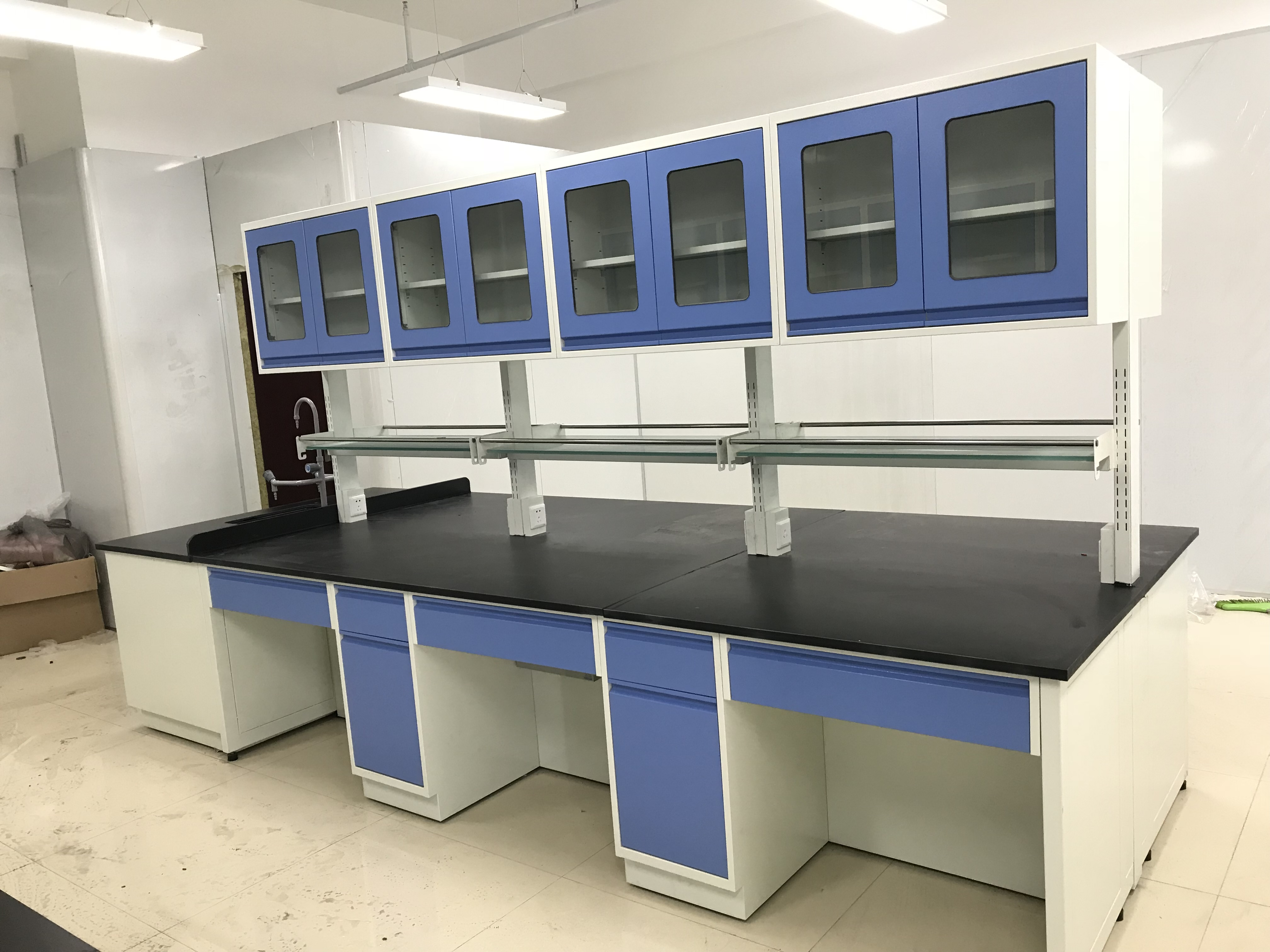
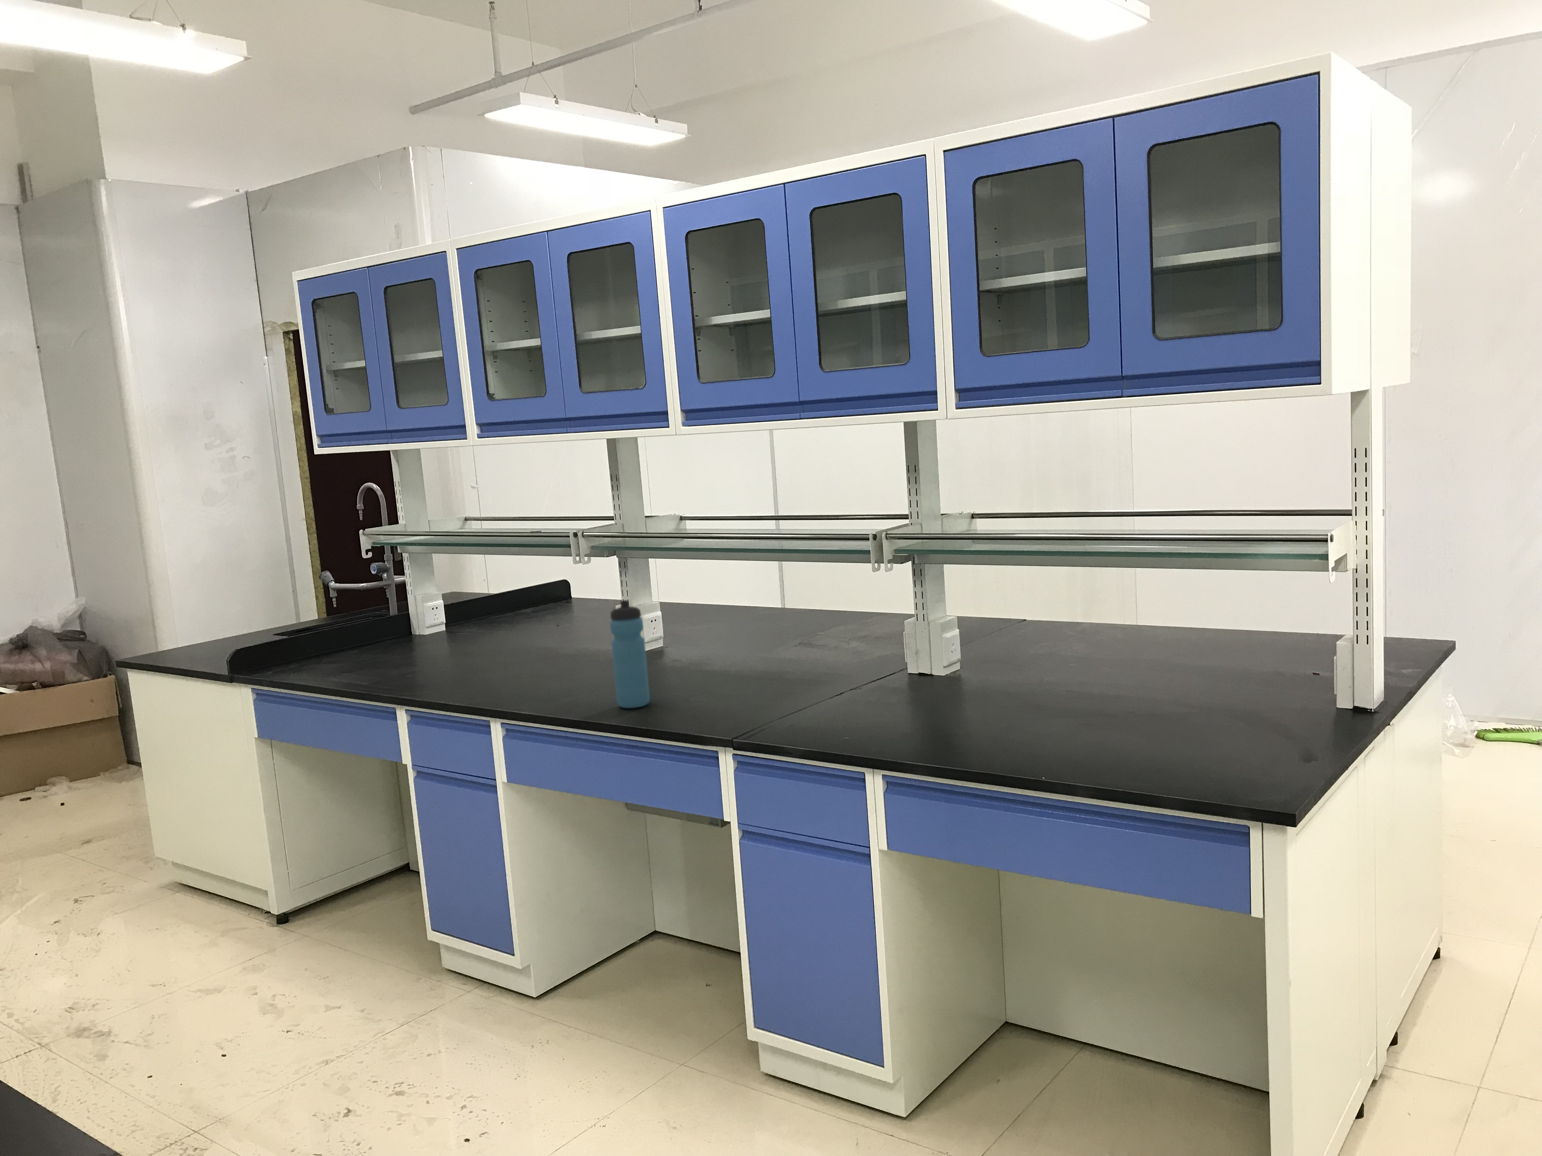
+ water bottle (629, 653)
